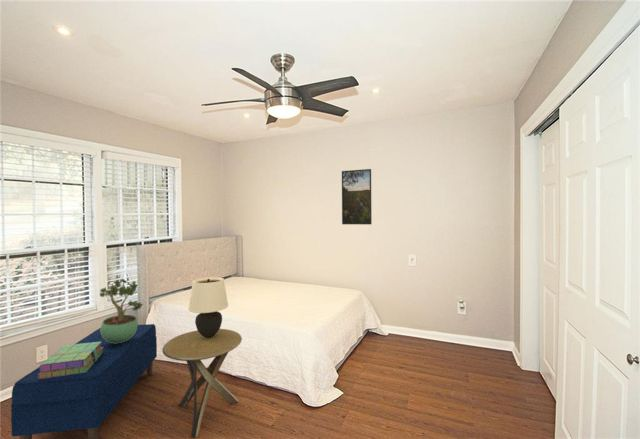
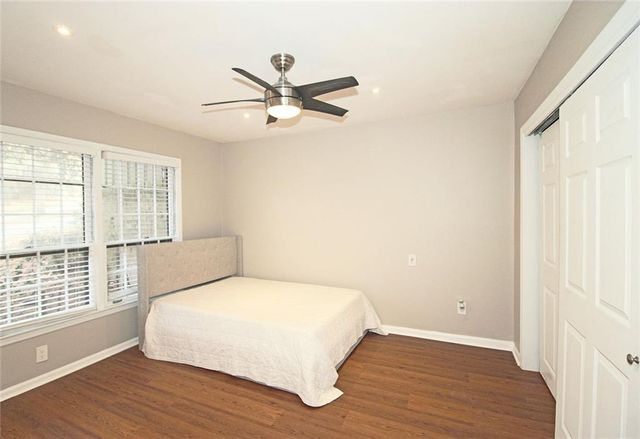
- bench (100, 377)
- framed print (356, 197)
- stack of books (73, 358)
- table lamp (208, 307)
- side table (204, 377)
- potted plant (117, 311)
